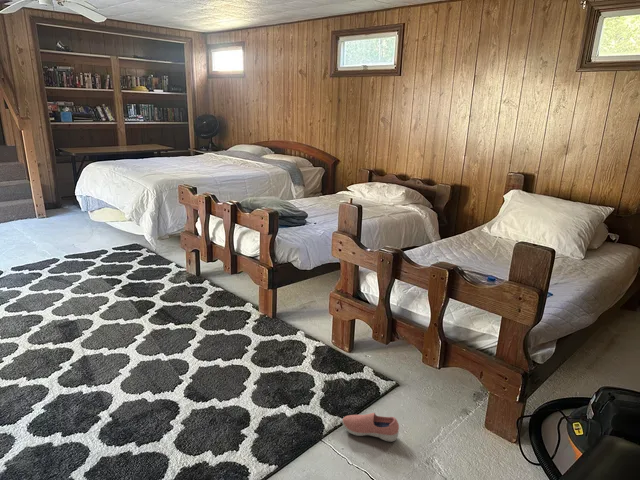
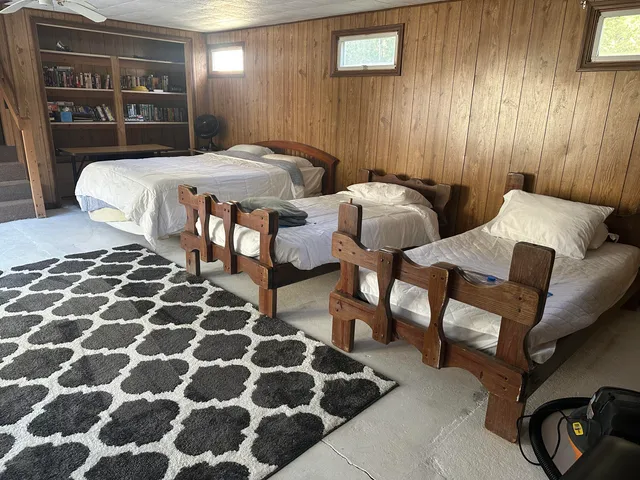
- shoe (370, 422)
